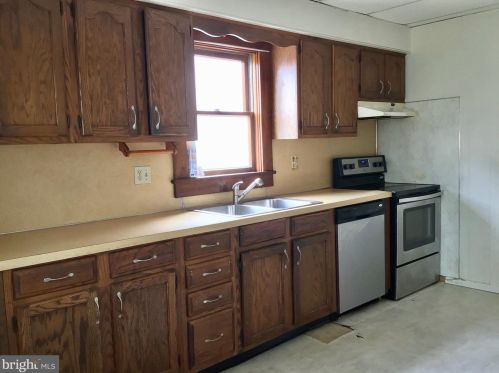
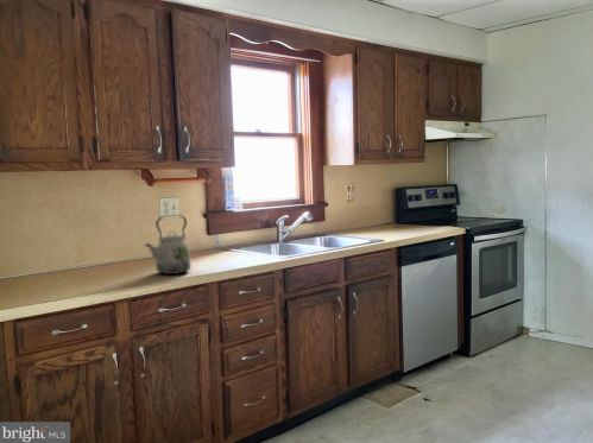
+ kettle (166, 243)
